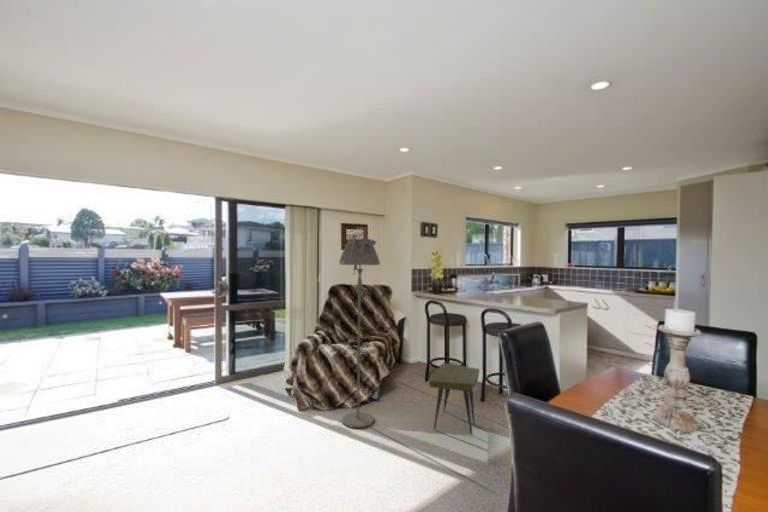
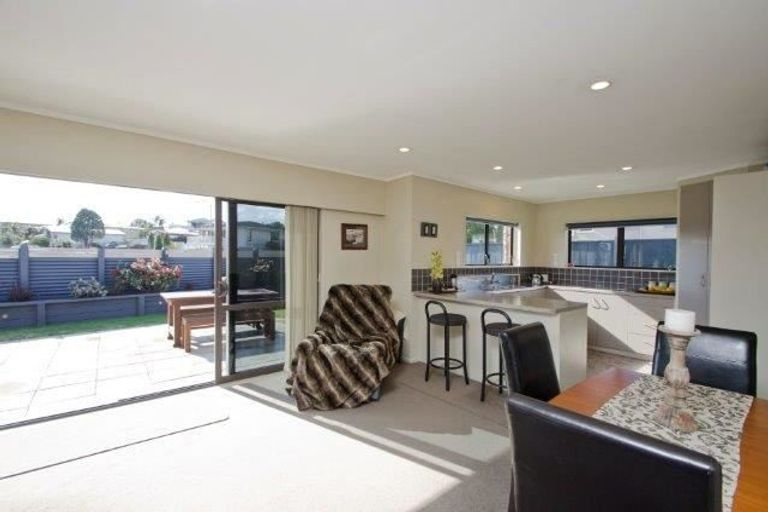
- floor lamp (358, 329)
- side table (448, 395)
